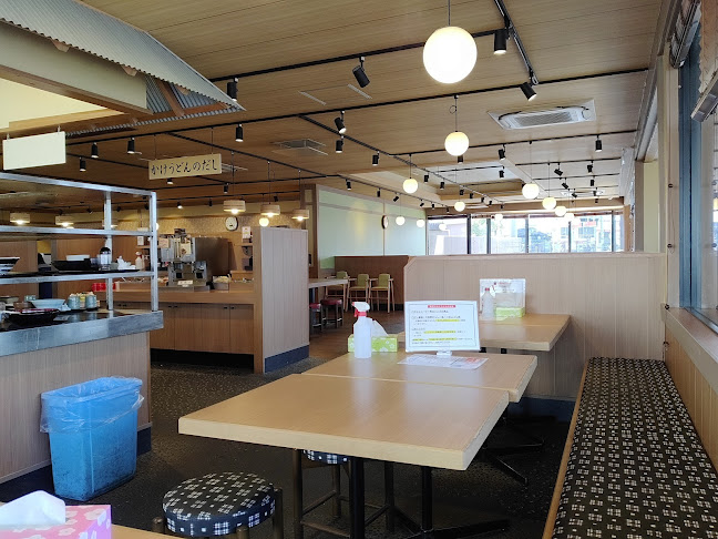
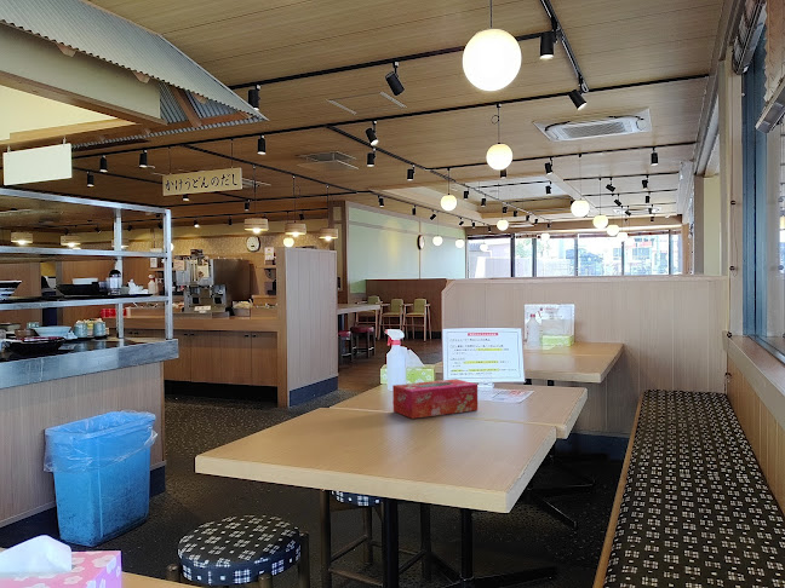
+ tissue box (435, 397)
